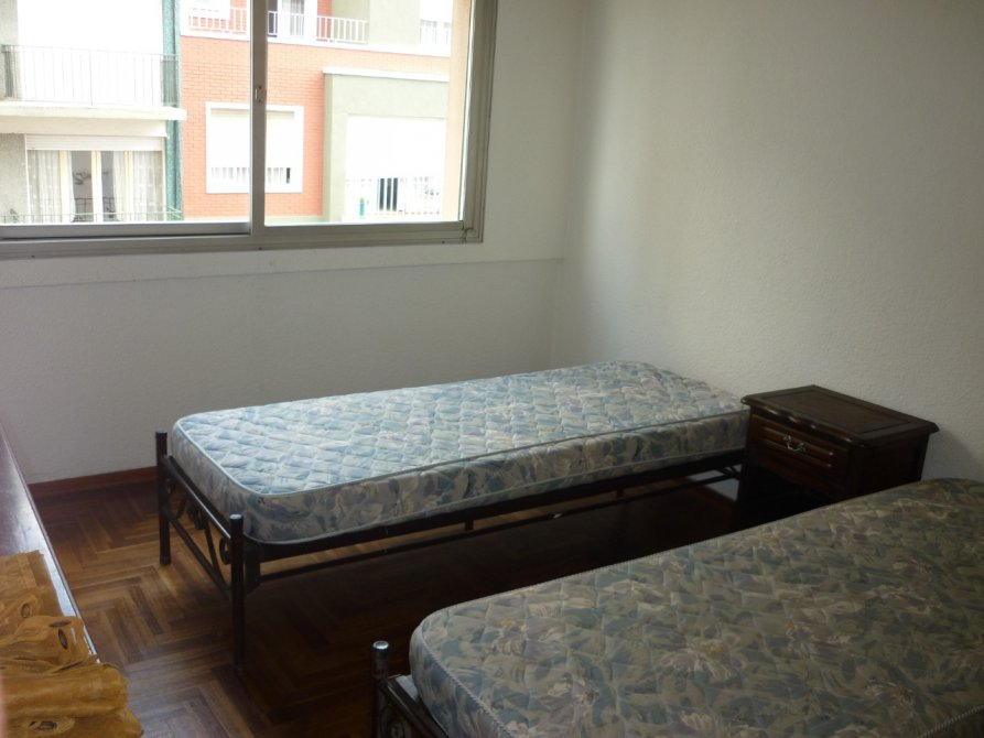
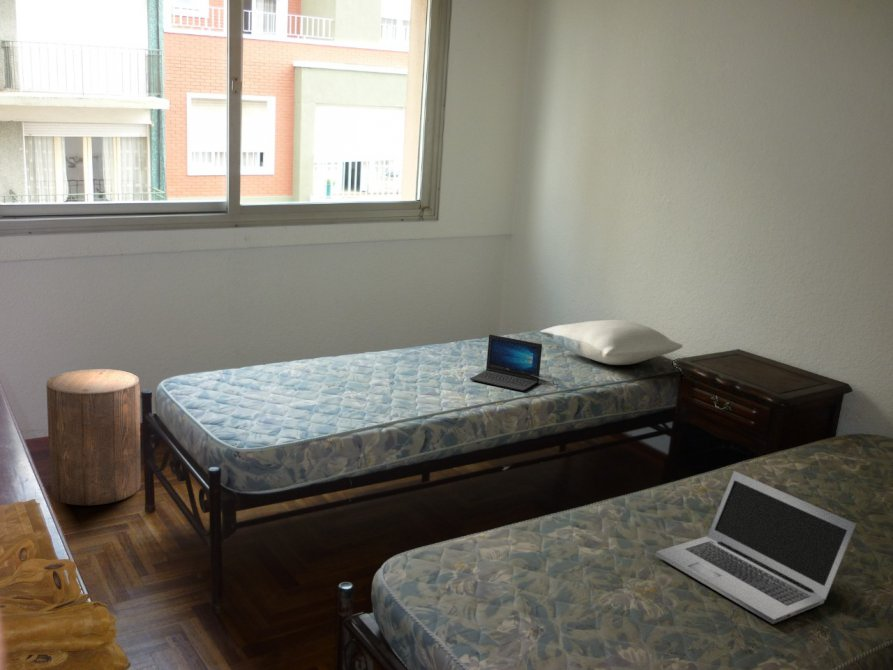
+ laptop (751, 541)
+ laptop (506, 362)
+ pillow (609, 339)
+ stool (95, 434)
